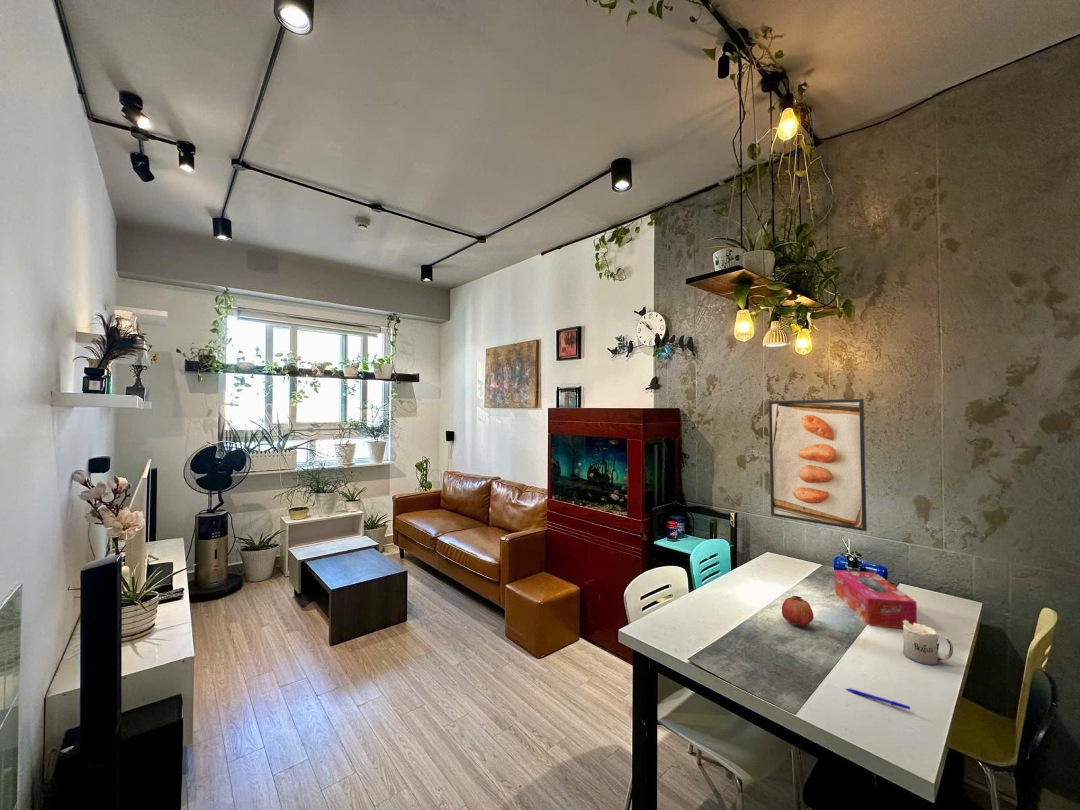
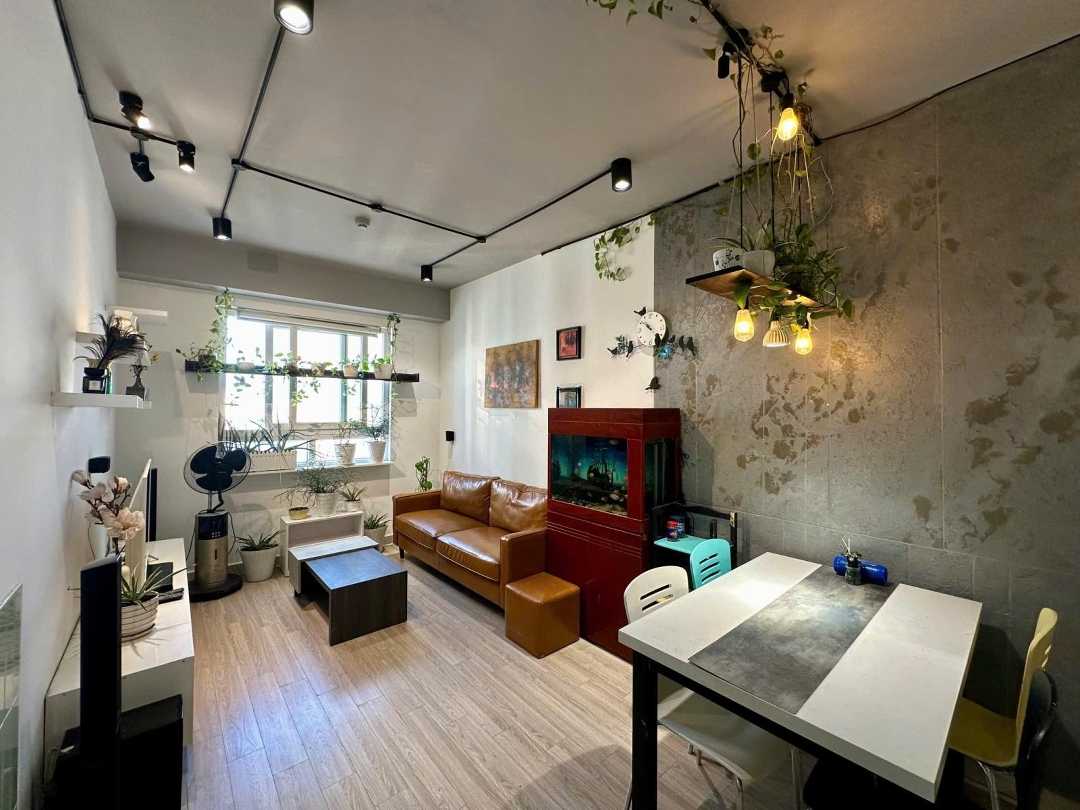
- tissue box (872, 597)
- pen (876, 698)
- mug (927, 644)
- fruit (797, 610)
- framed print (814, 461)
